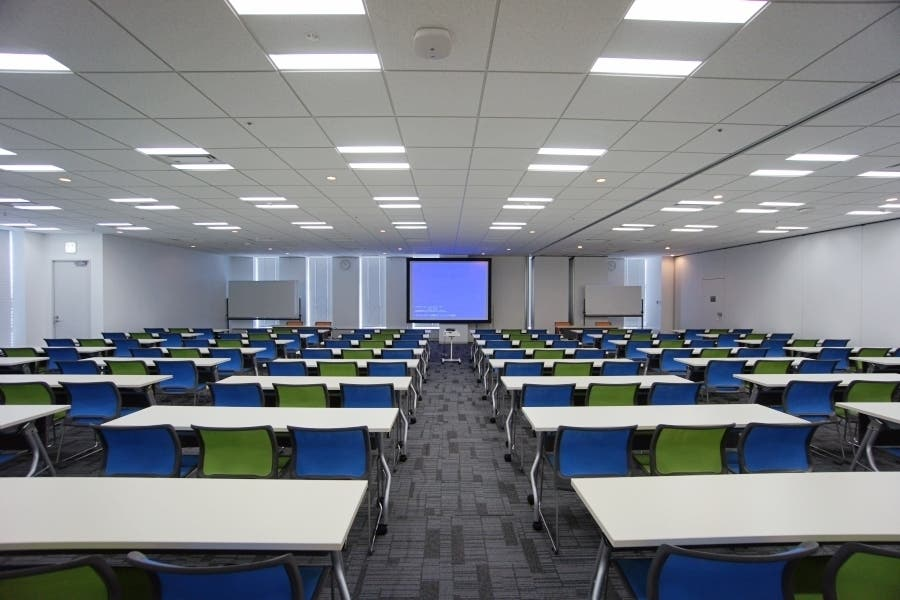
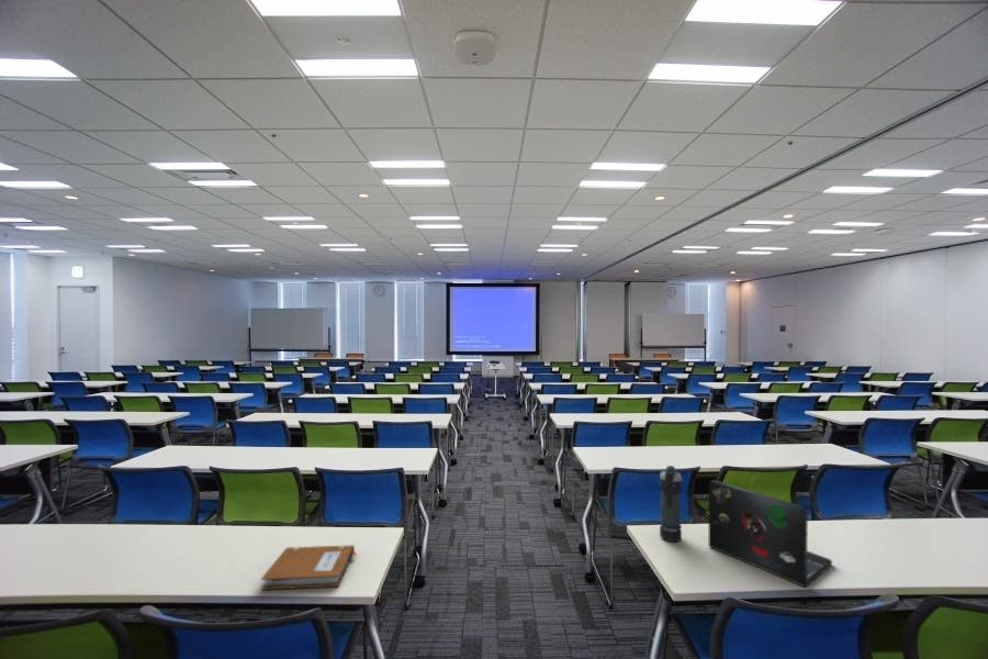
+ smoke grenade (670, 503)
+ notebook (313, 565)
+ laptop (767, 521)
